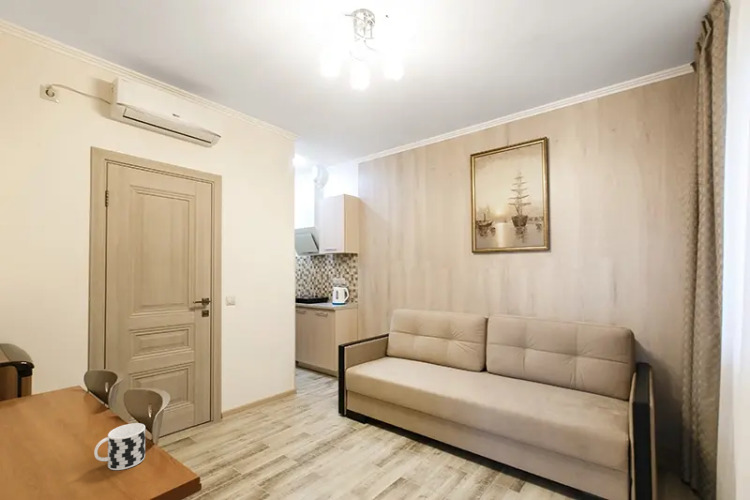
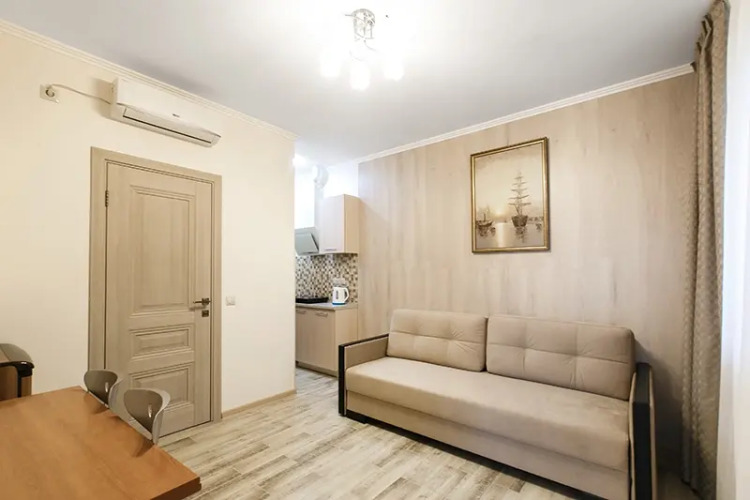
- cup (120, 447)
